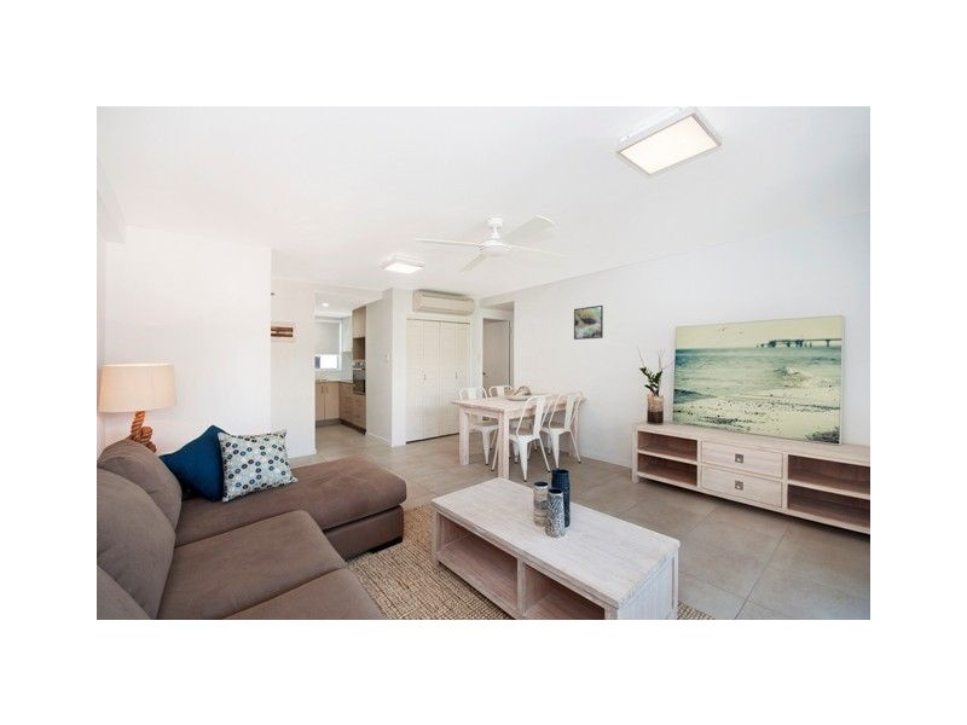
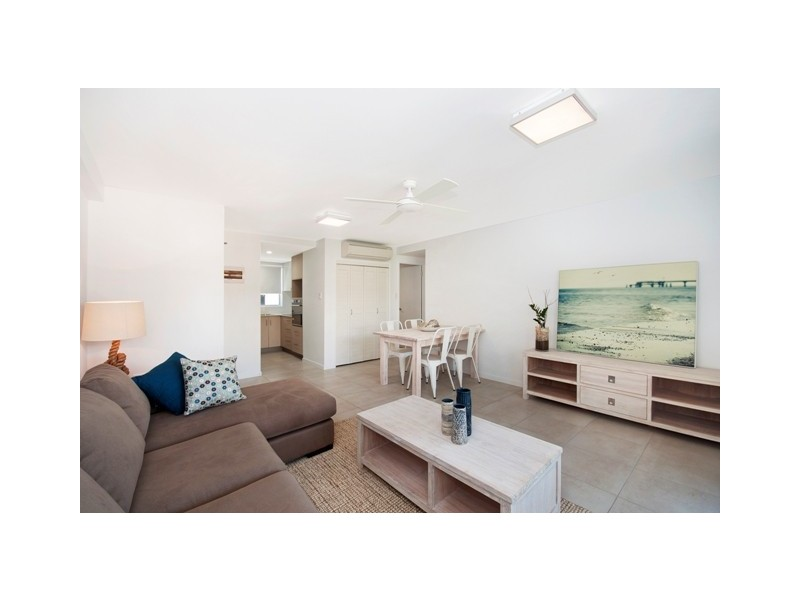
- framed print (587, 323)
